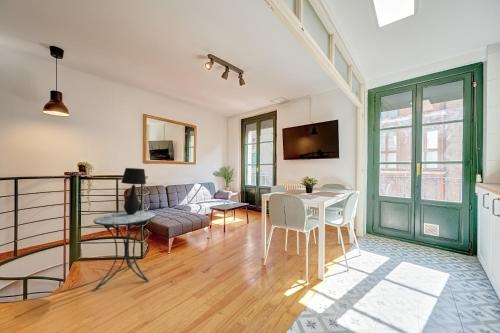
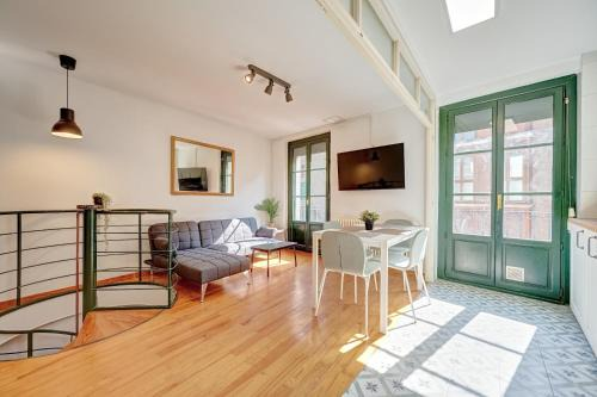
- table lamp (131, 191)
- side table (126, 247)
